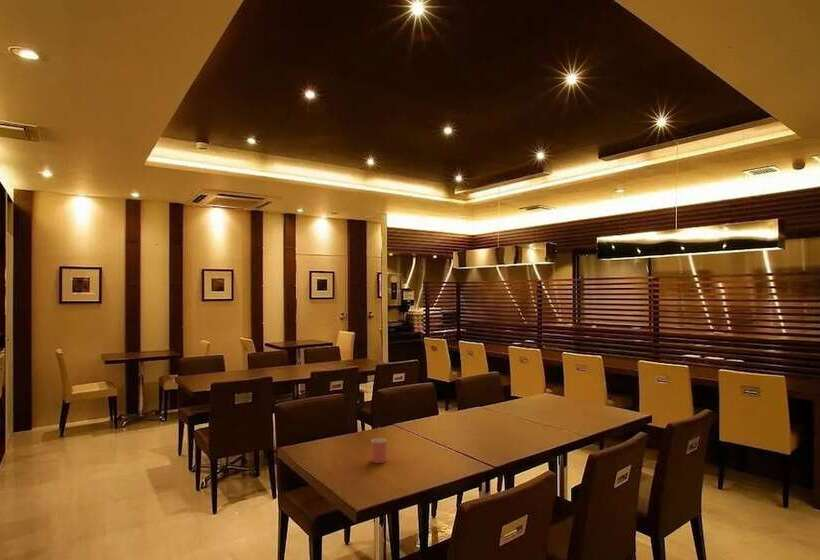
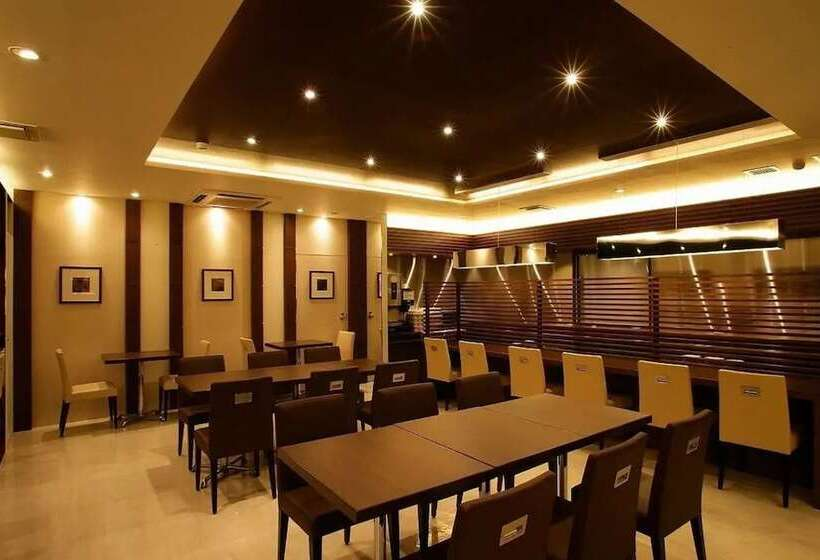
- cup (377, 449)
